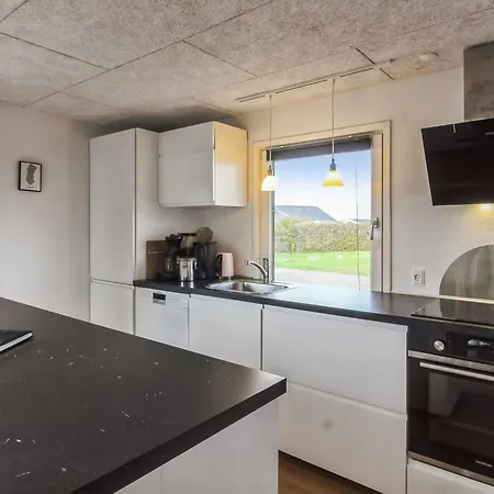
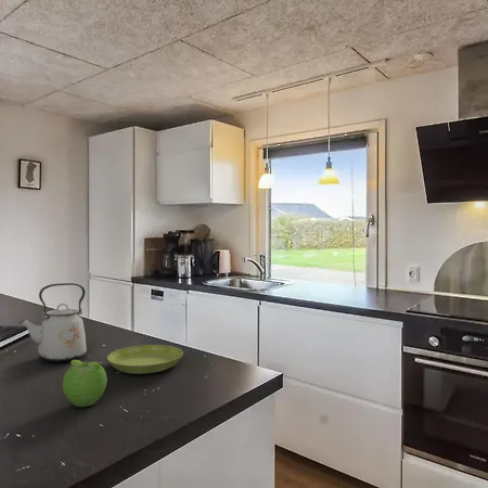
+ fruit (85, 381)
+ saucer (145, 359)
+ kettle (53, 321)
